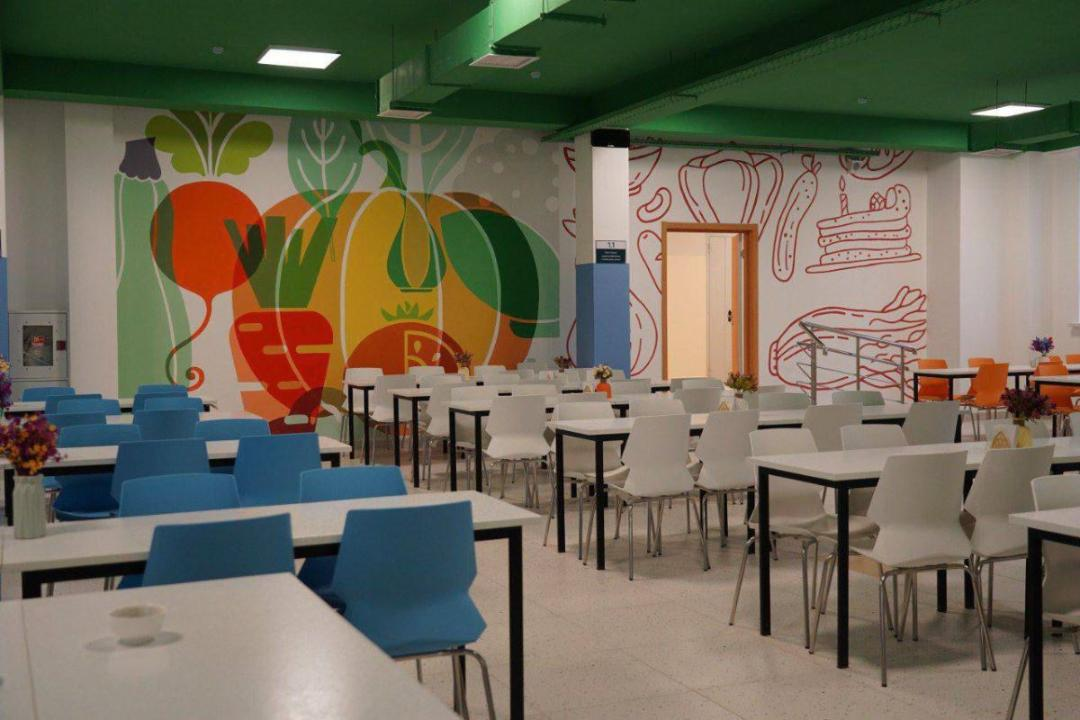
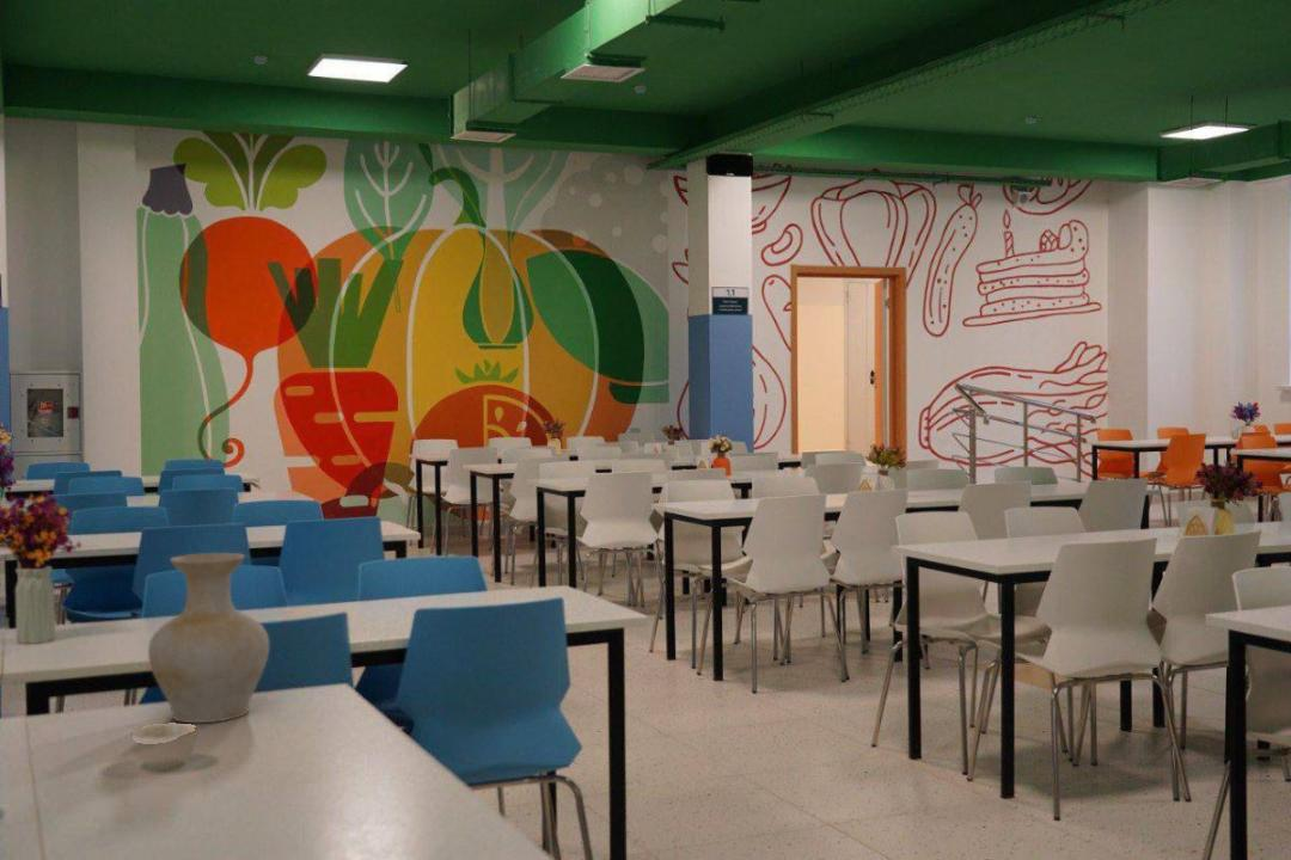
+ vase (209, 635)
